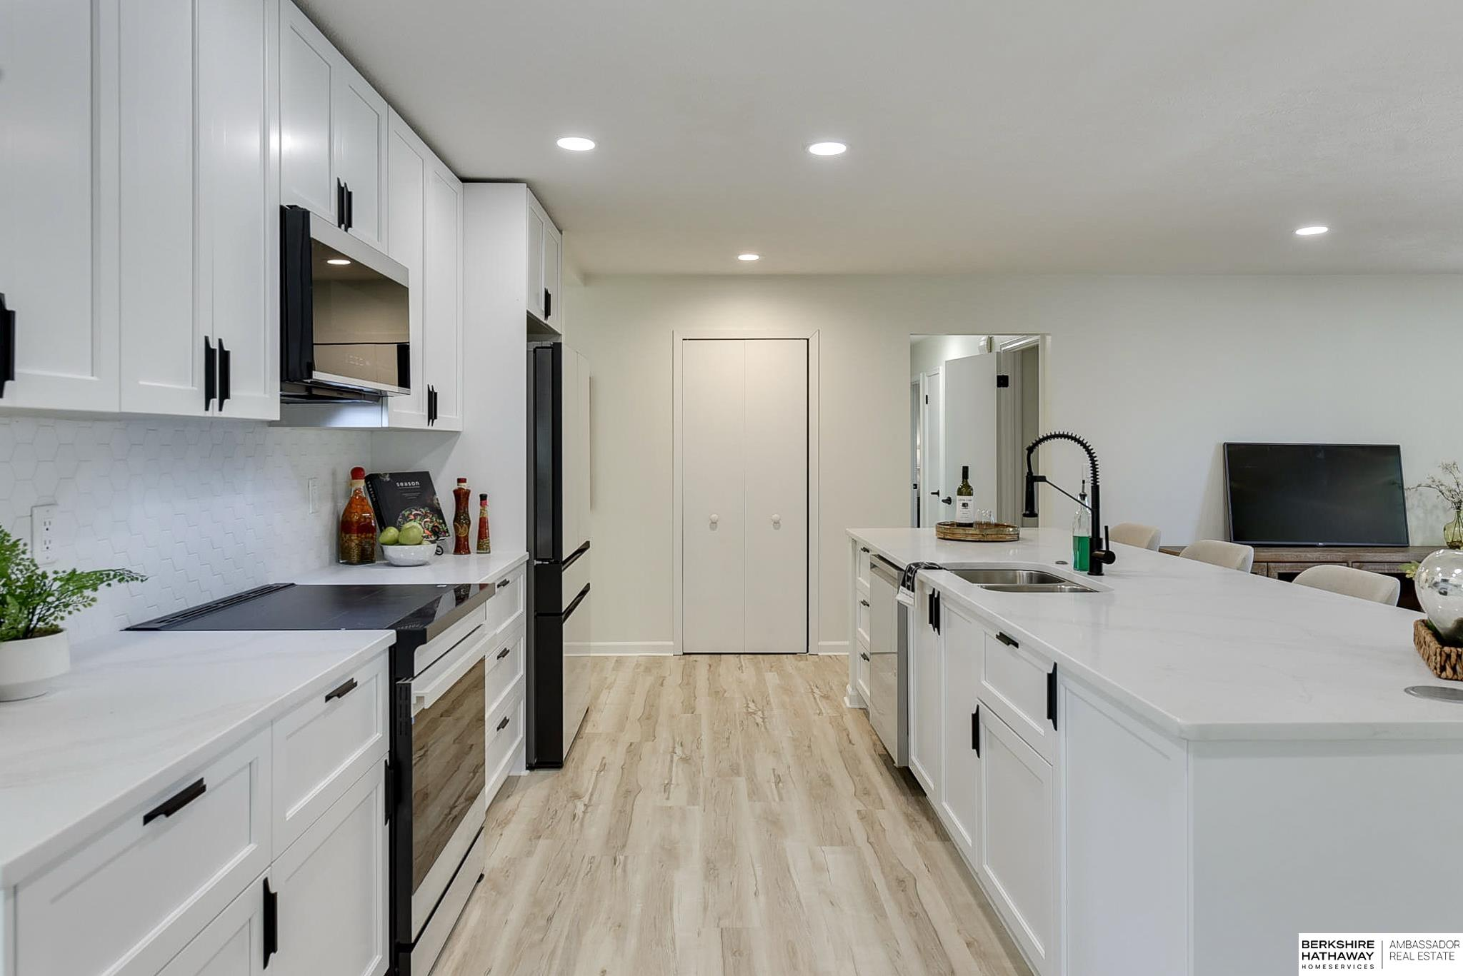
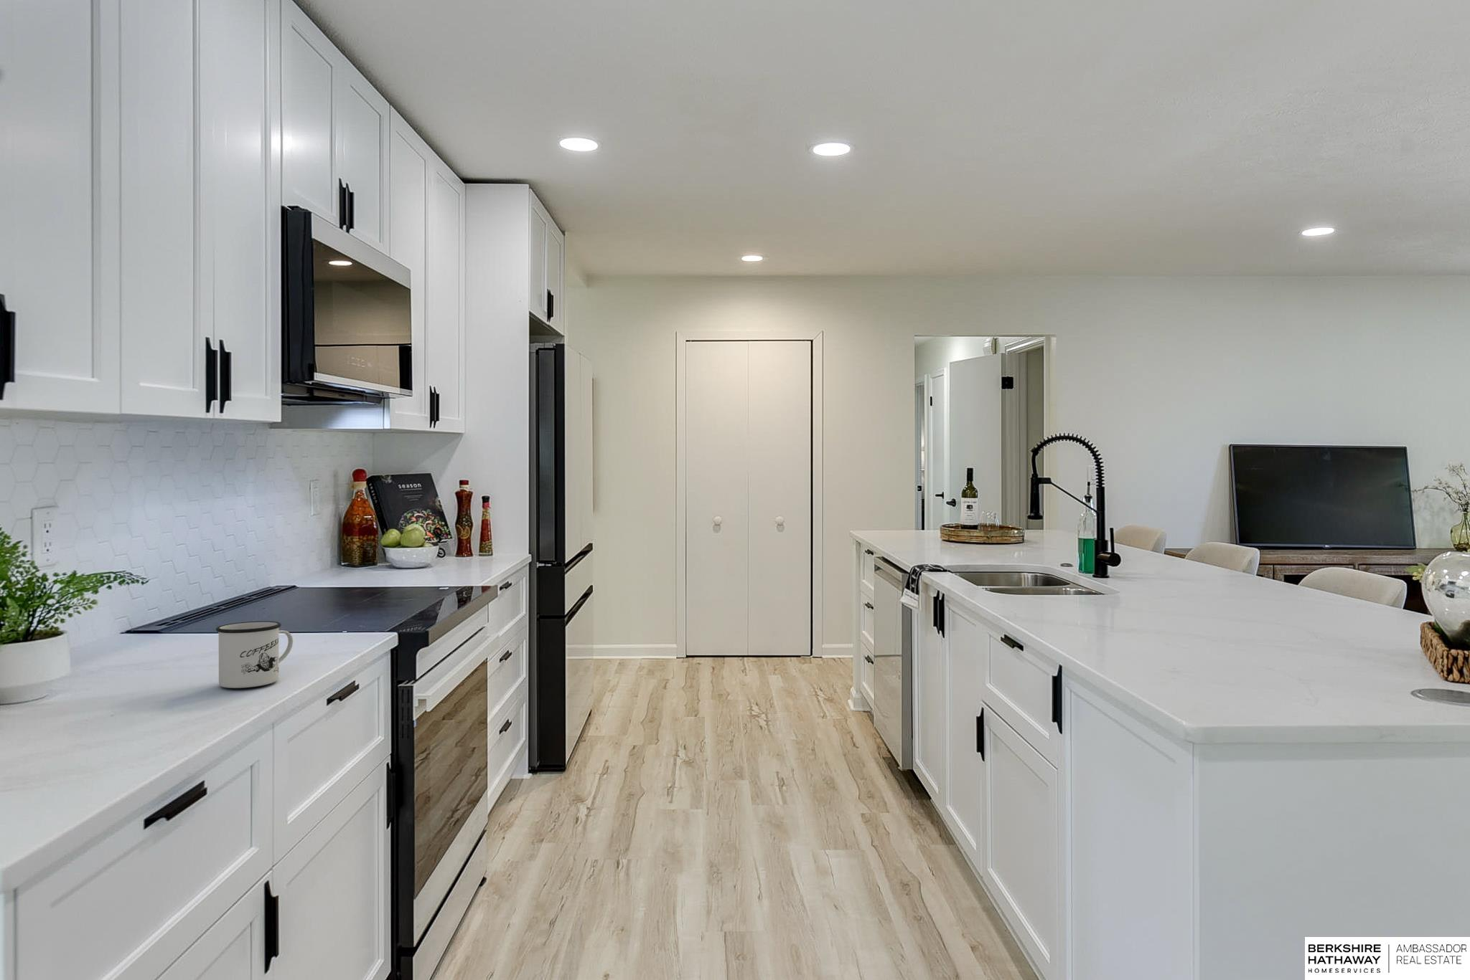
+ mug (257, 652)
